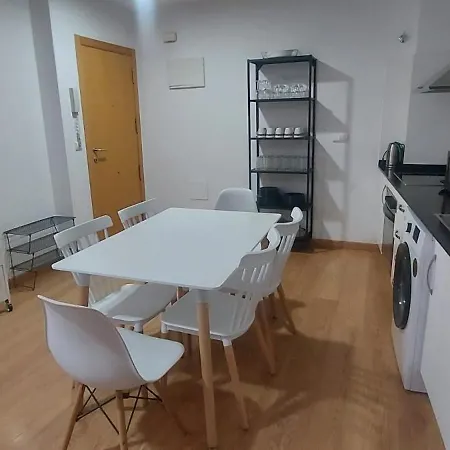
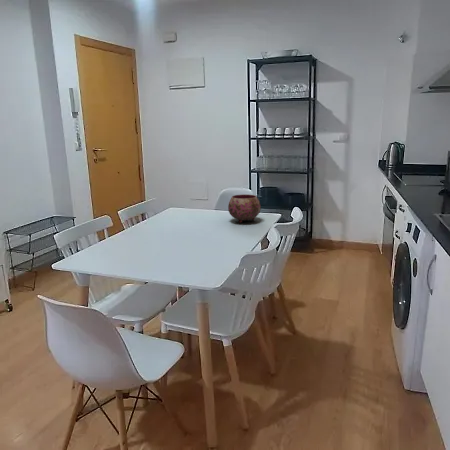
+ bowl (244, 208)
